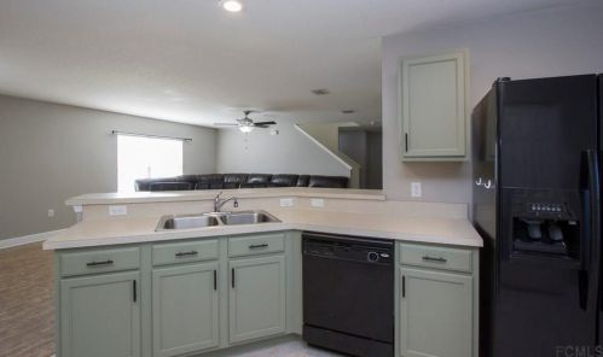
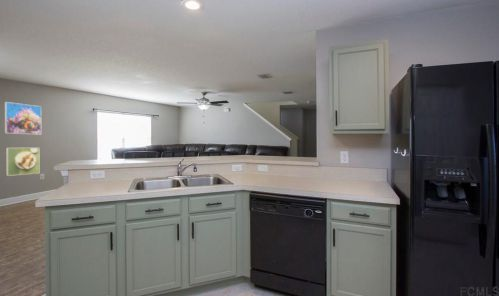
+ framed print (23, 161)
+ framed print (24, 119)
